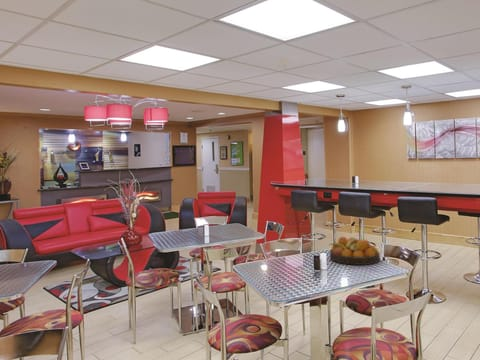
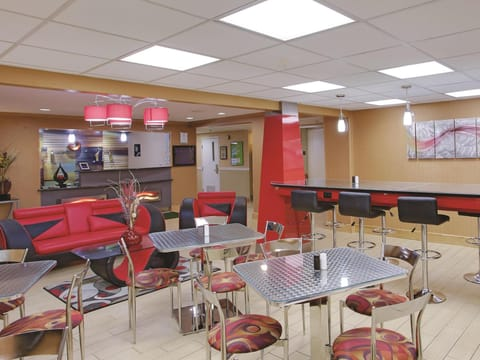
- fruit bowl (354, 248)
